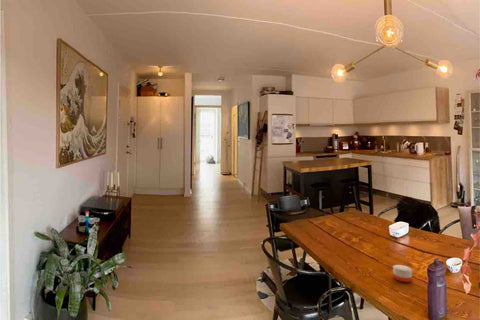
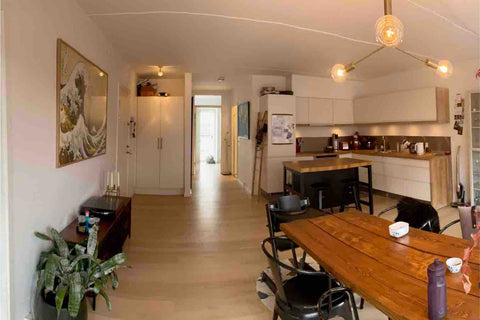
- candle (402, 267)
